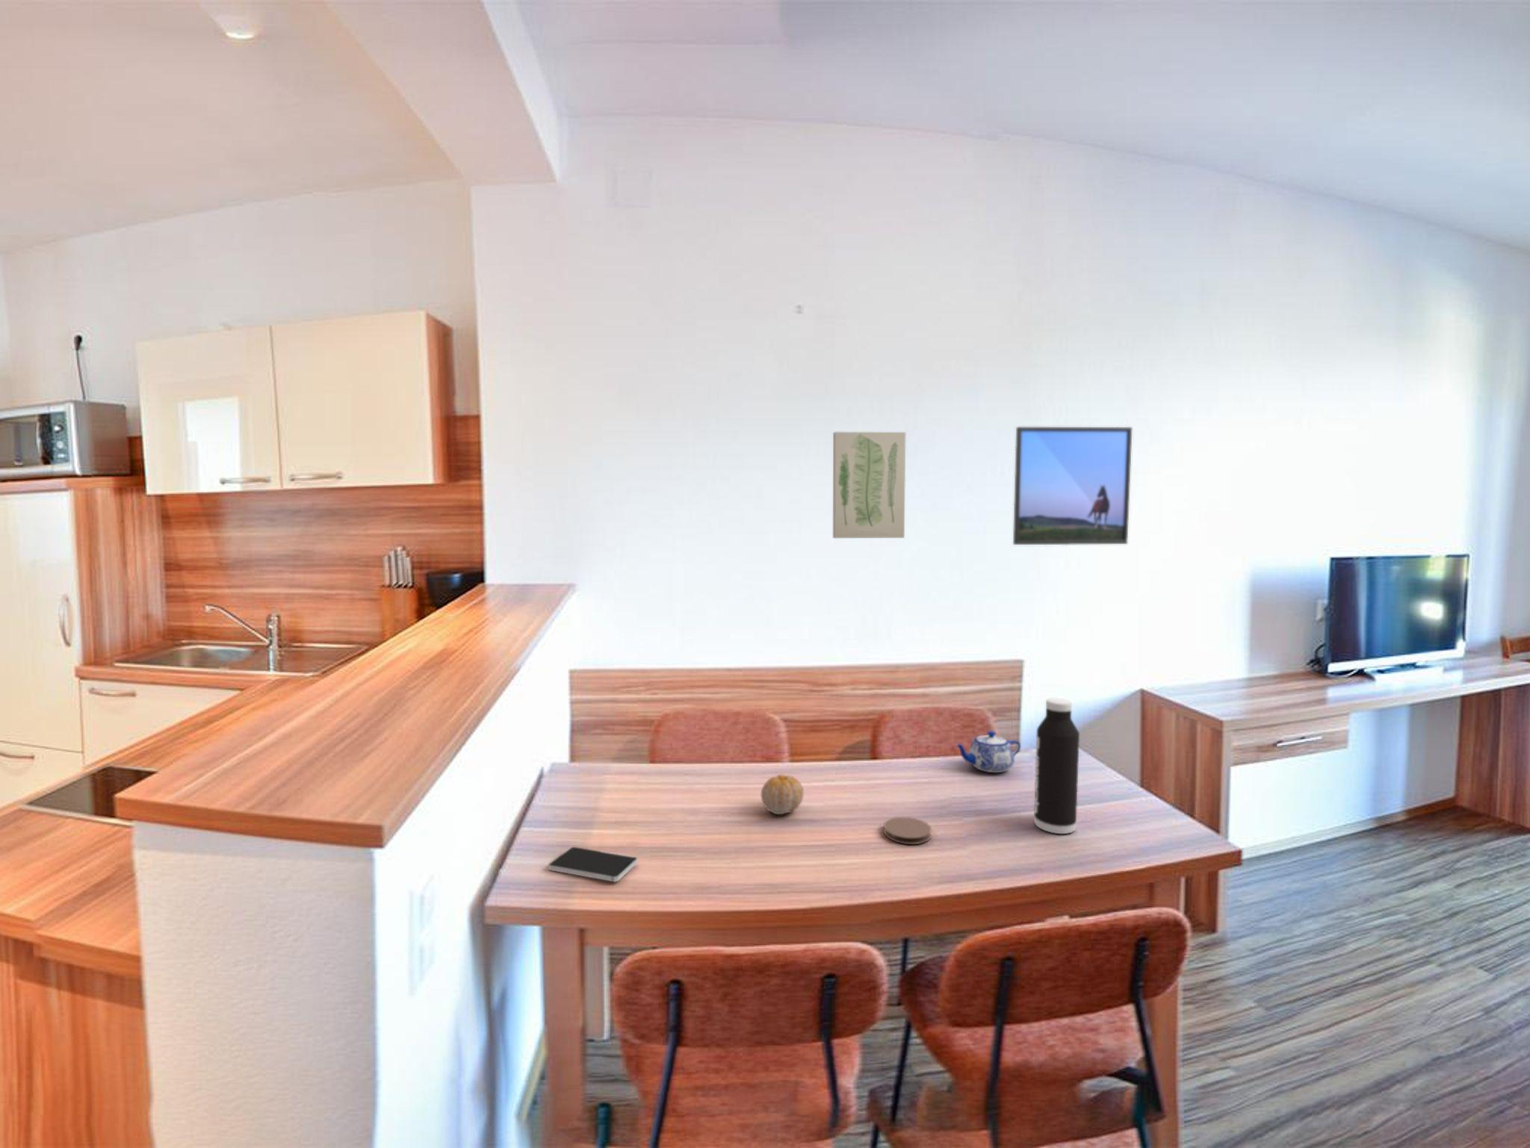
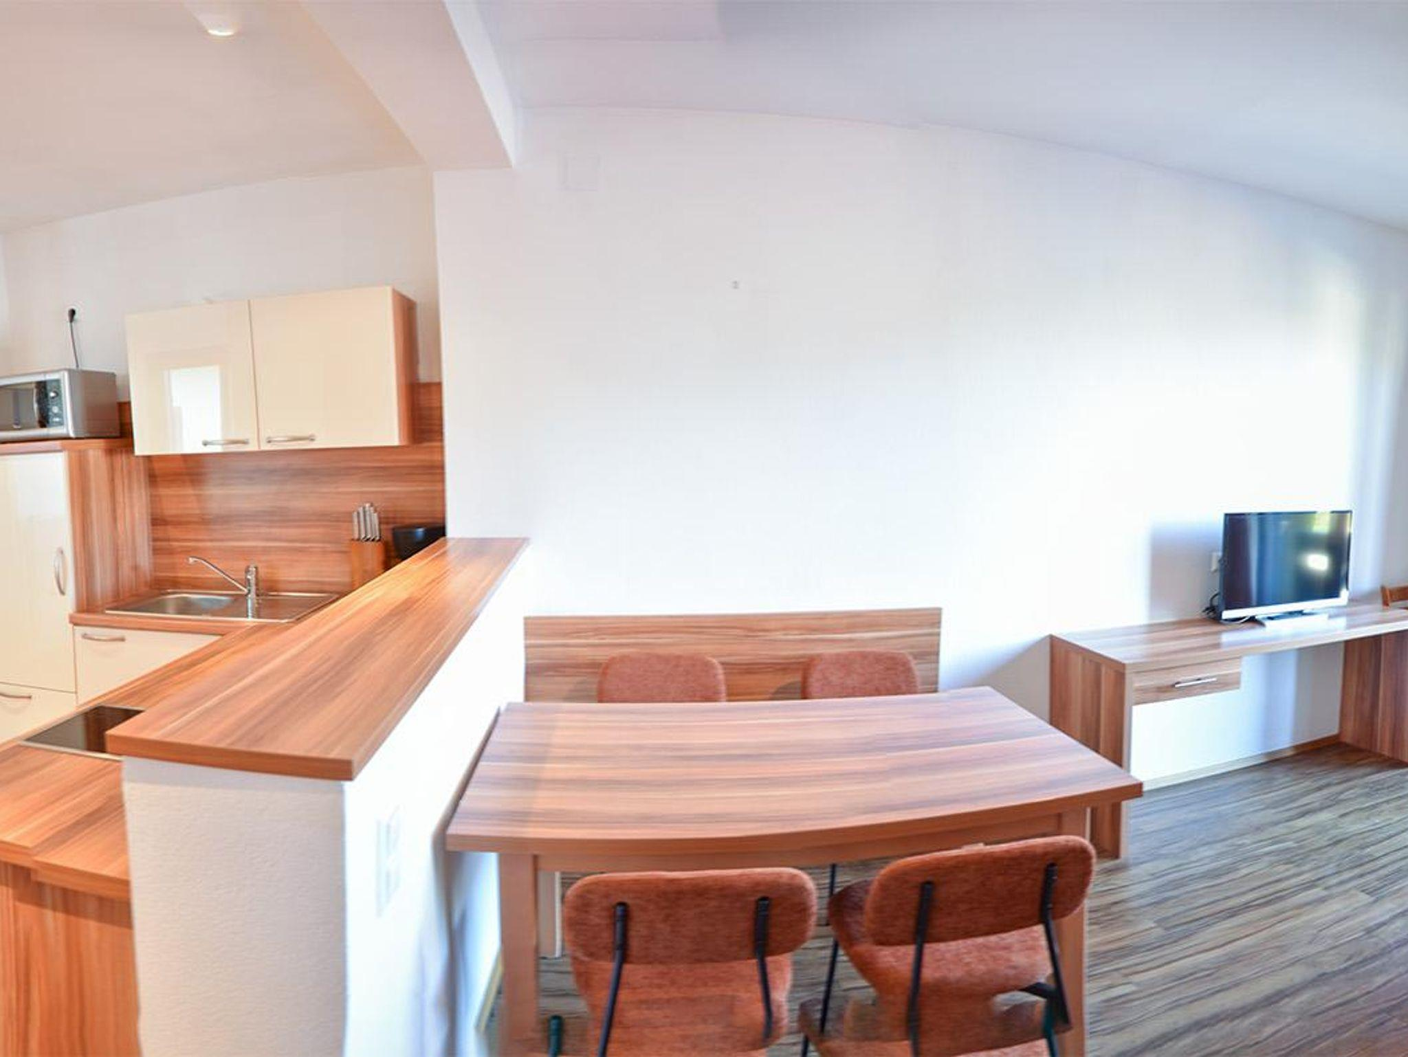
- coaster (907, 830)
- teapot (988, 750)
- smartphone (594, 863)
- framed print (1071, 486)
- fruit (782, 795)
- wall art (869, 485)
- water bottle (1056, 763)
